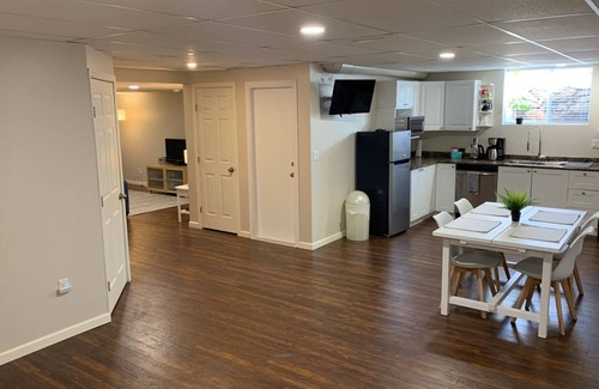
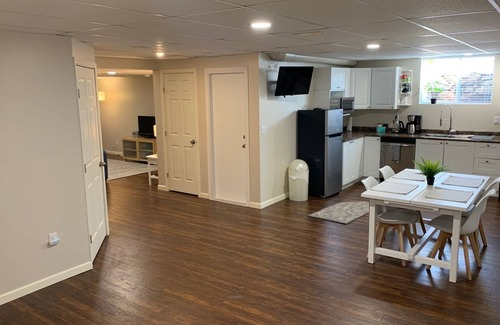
+ rug (347, 209)
